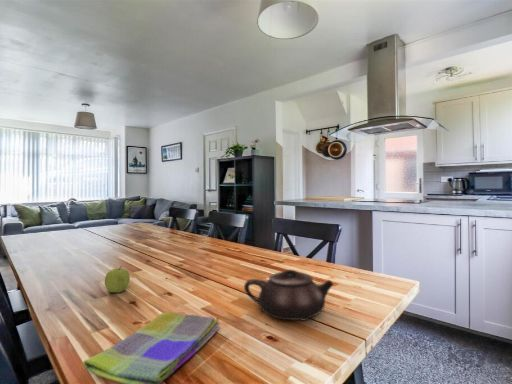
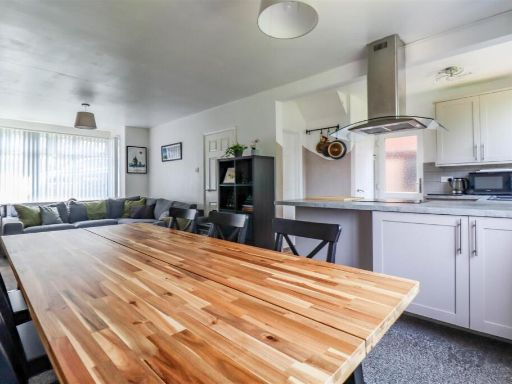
- fruit (117, 279)
- teapot (289, 289)
- dish towel (160, 341)
